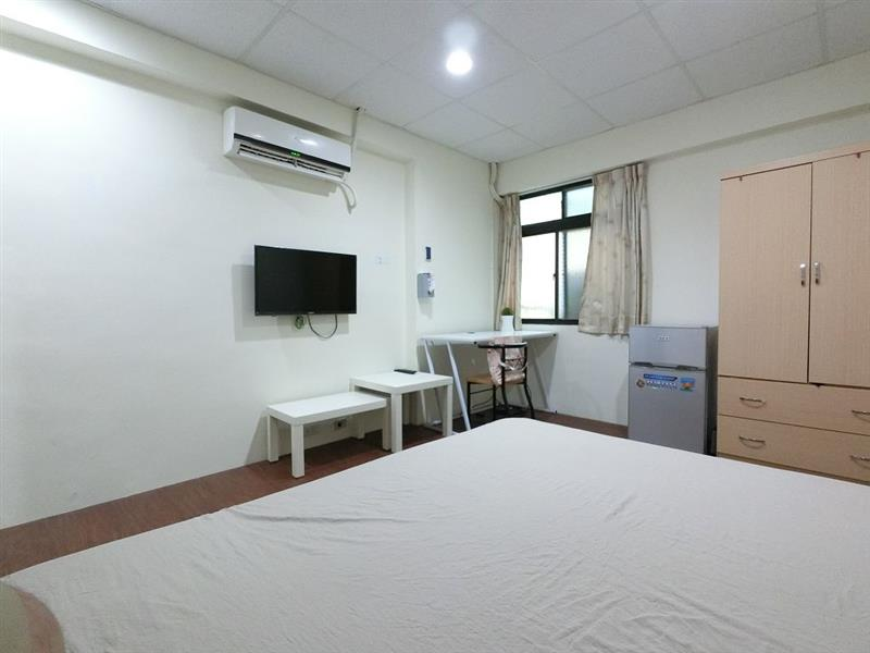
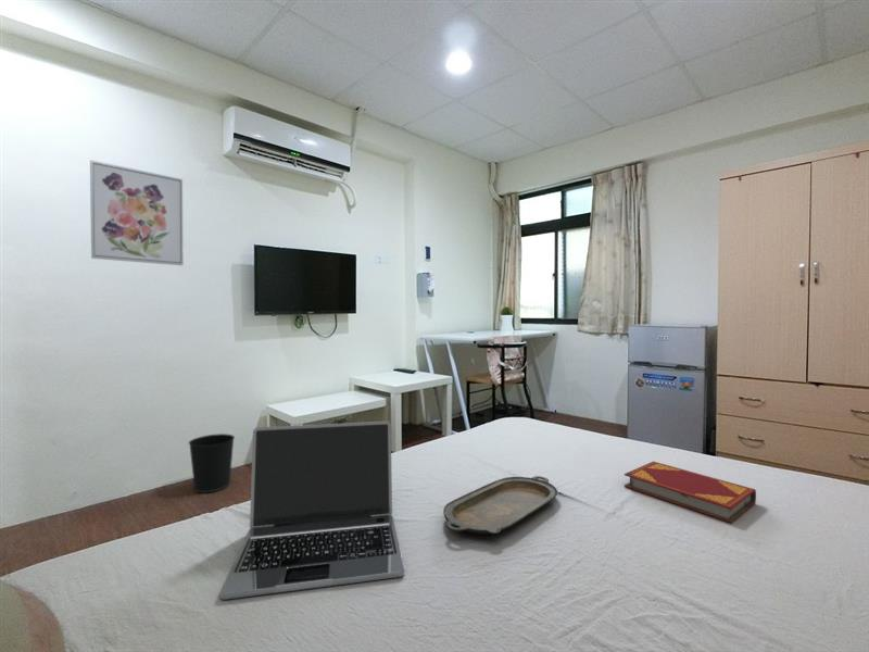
+ hardback book (687, 487)
+ serving tray (503, 503)
+ wastebasket (212, 463)
+ wall art (139, 216)
+ laptop (320, 493)
